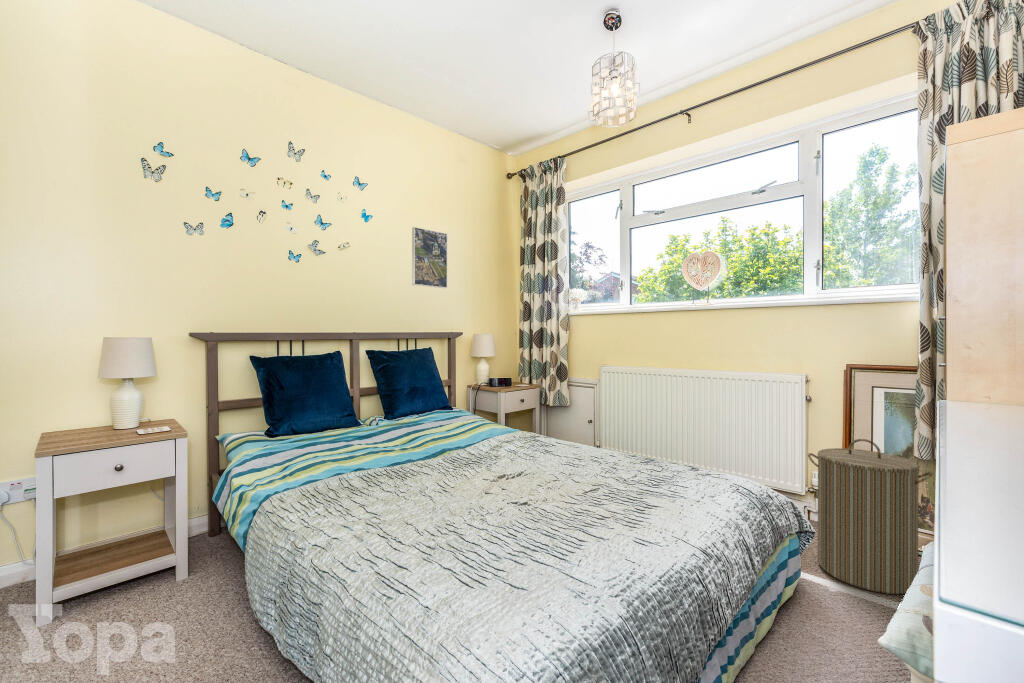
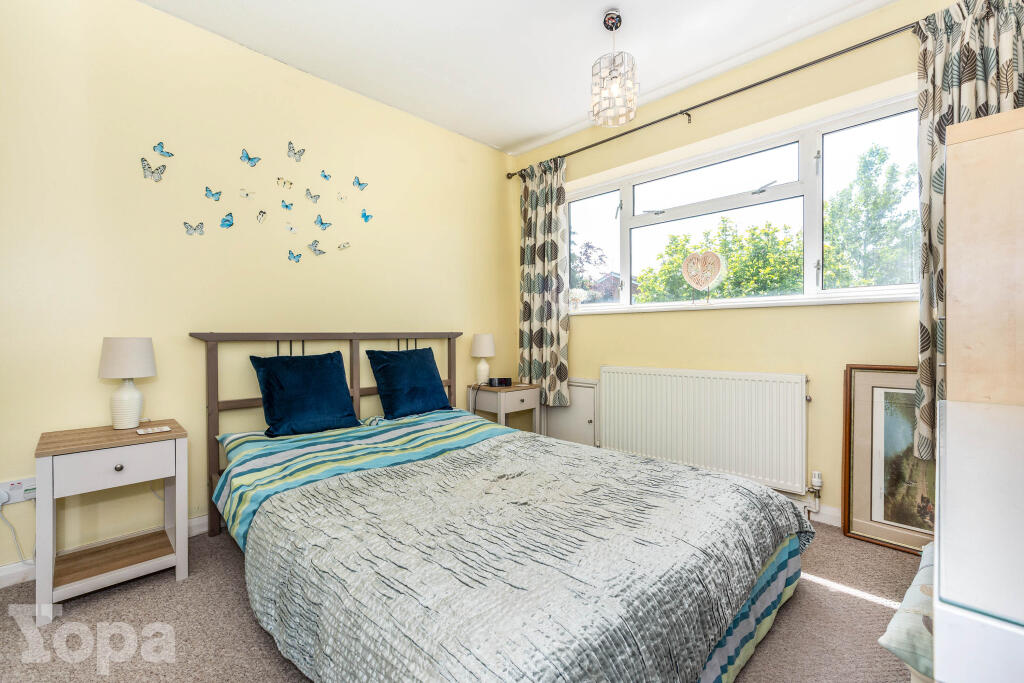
- laundry hamper (865, 506)
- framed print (430, 258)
